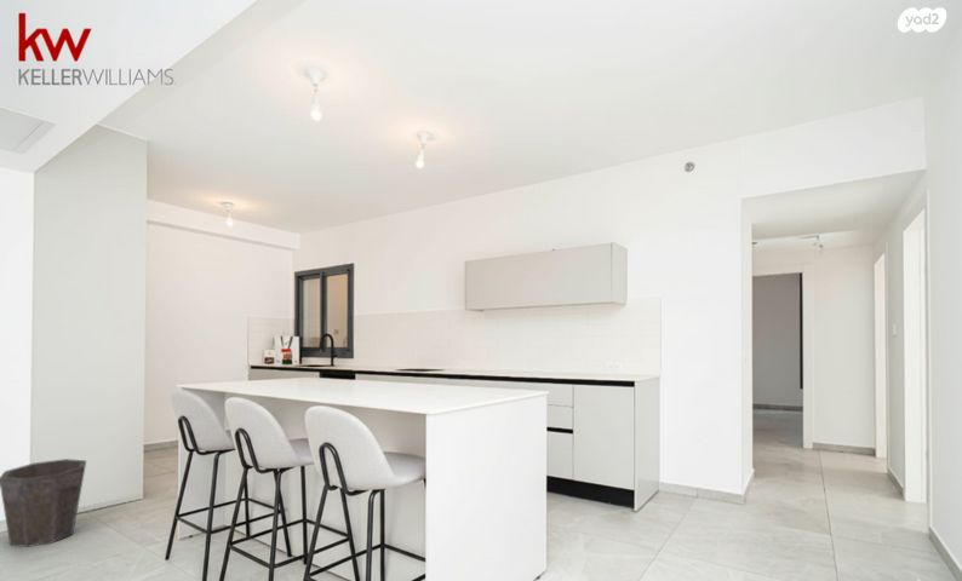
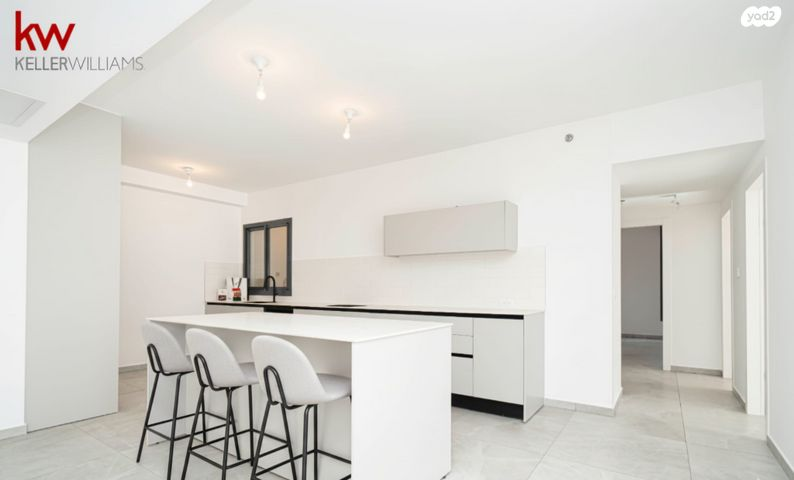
- waste bin (44, 502)
